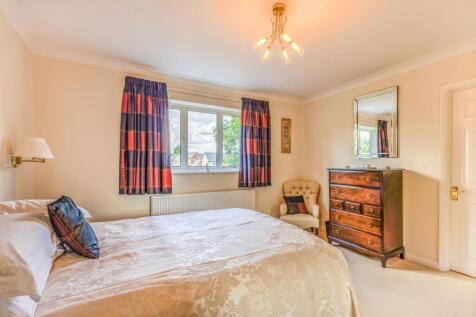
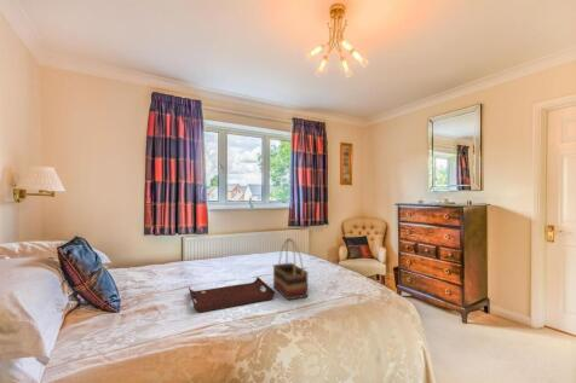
+ serving tray (230, 292)
+ woven basket (289, 265)
